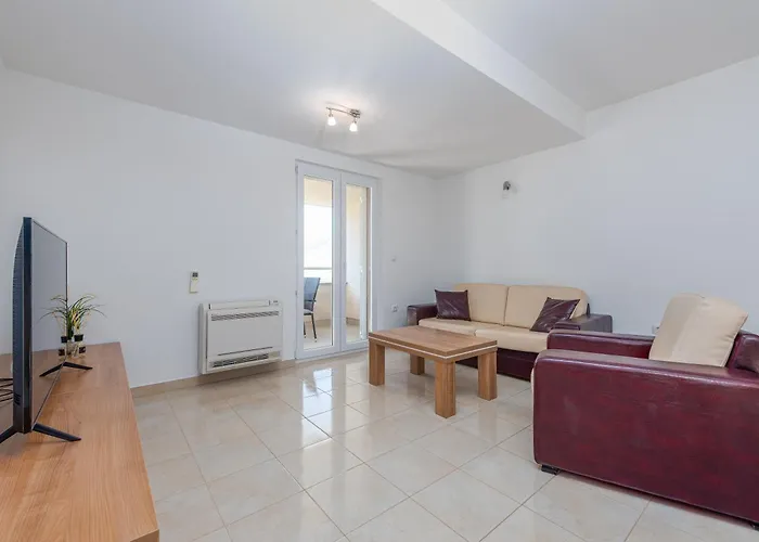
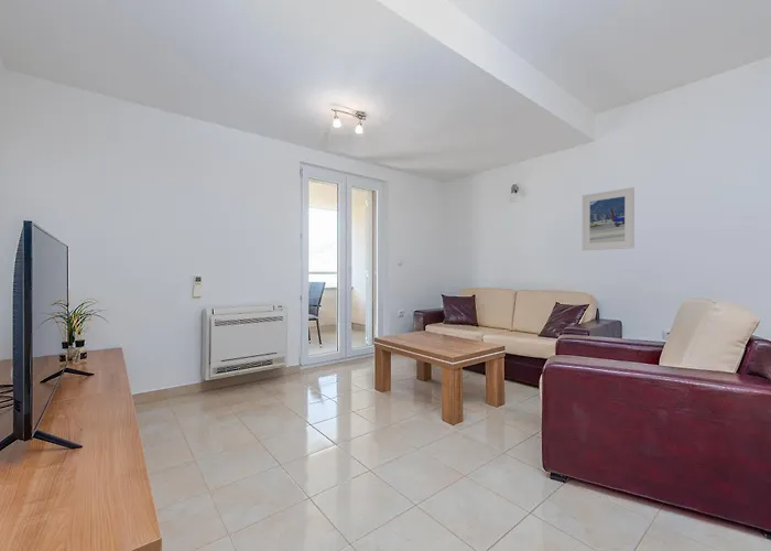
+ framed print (607, 220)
